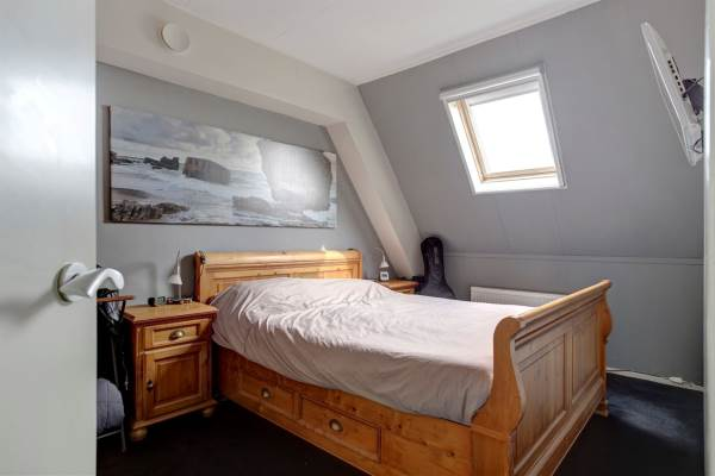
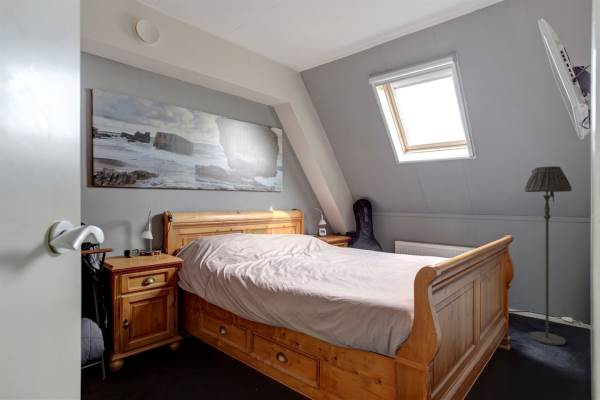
+ floor lamp (547, 253)
